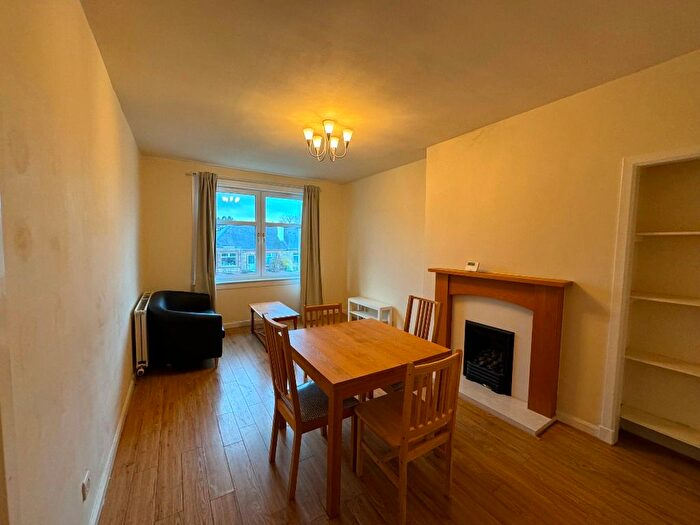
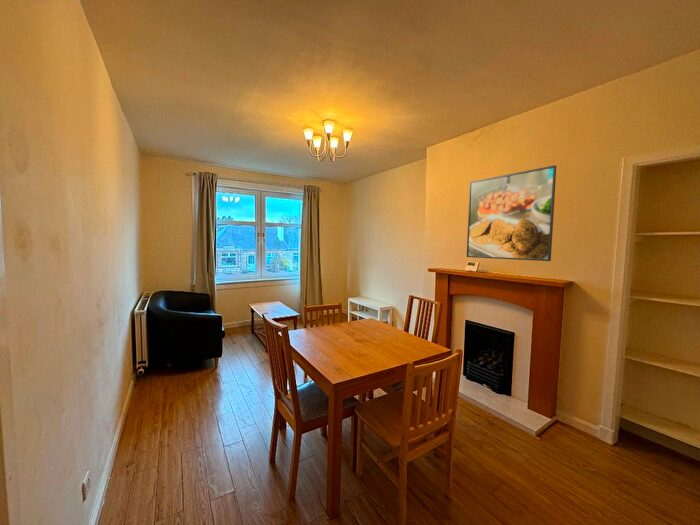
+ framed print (505, 217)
